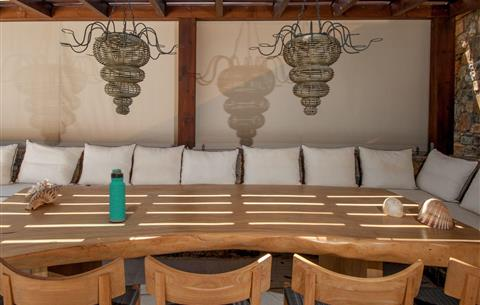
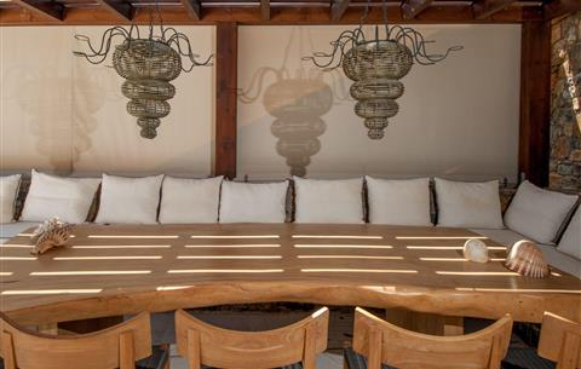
- water bottle (117, 194)
